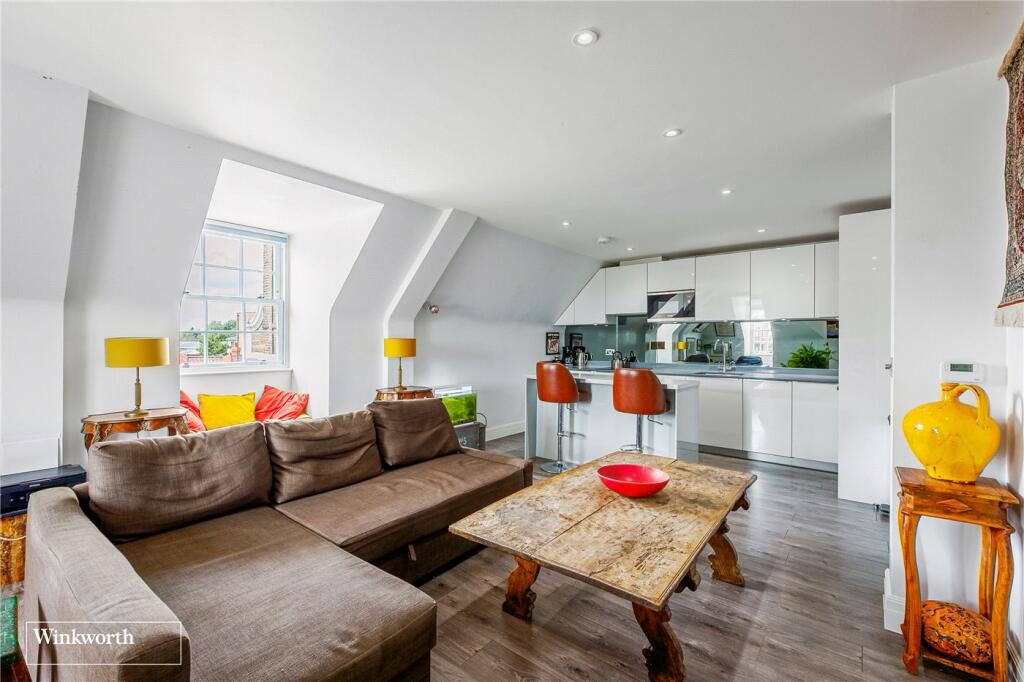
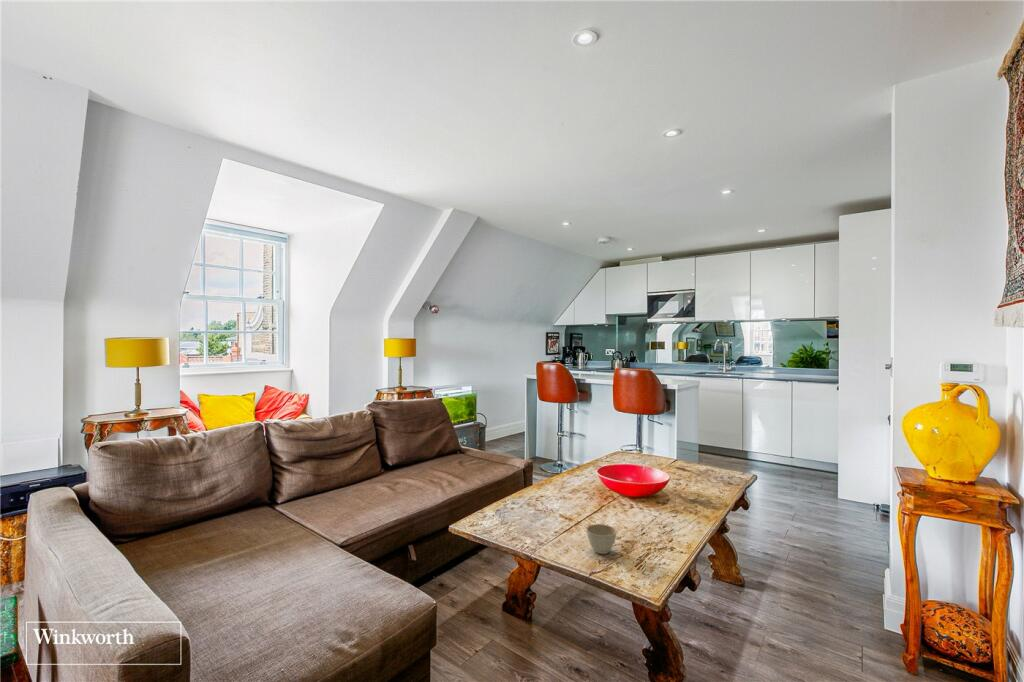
+ flower pot (601, 540)
